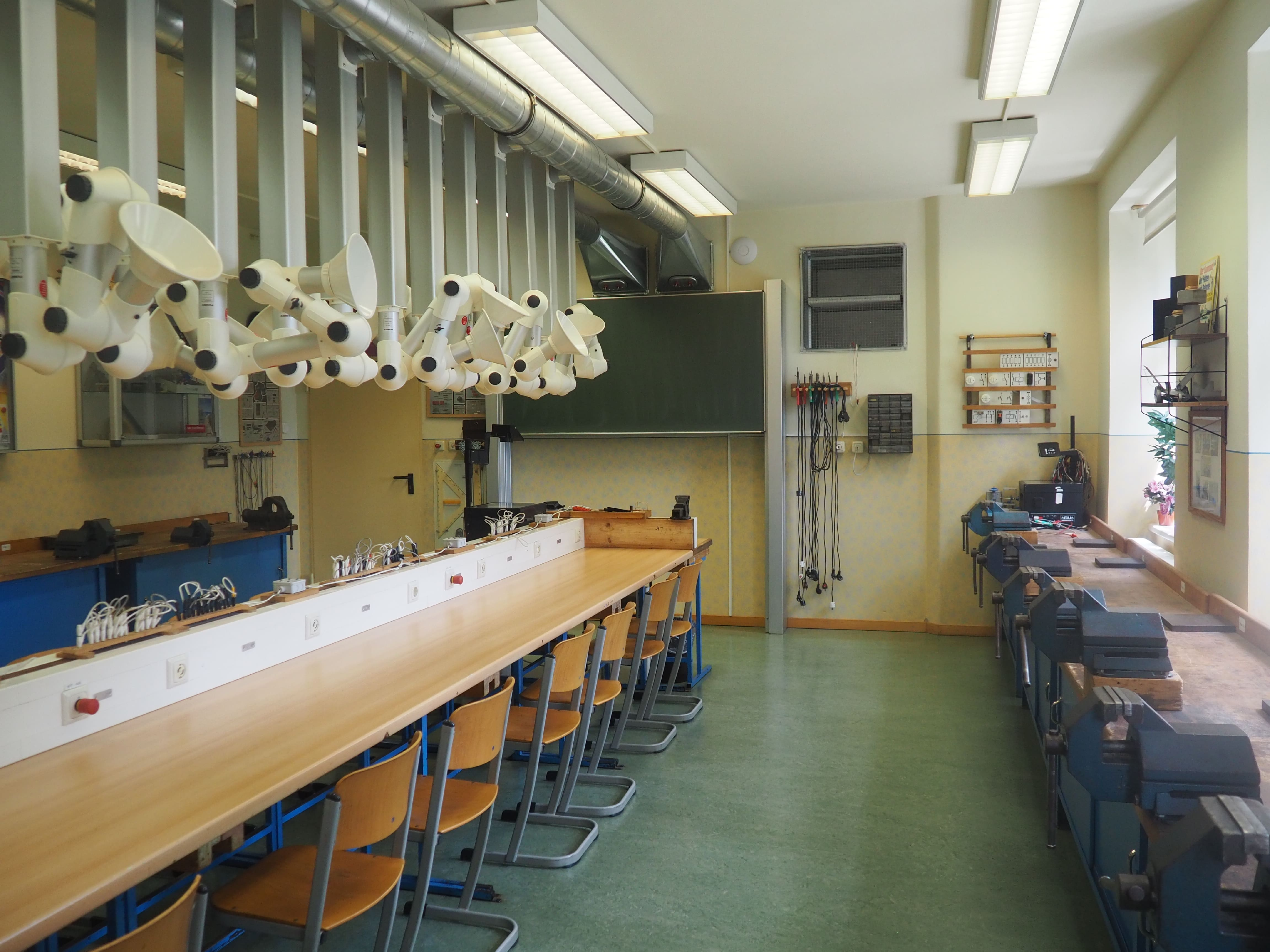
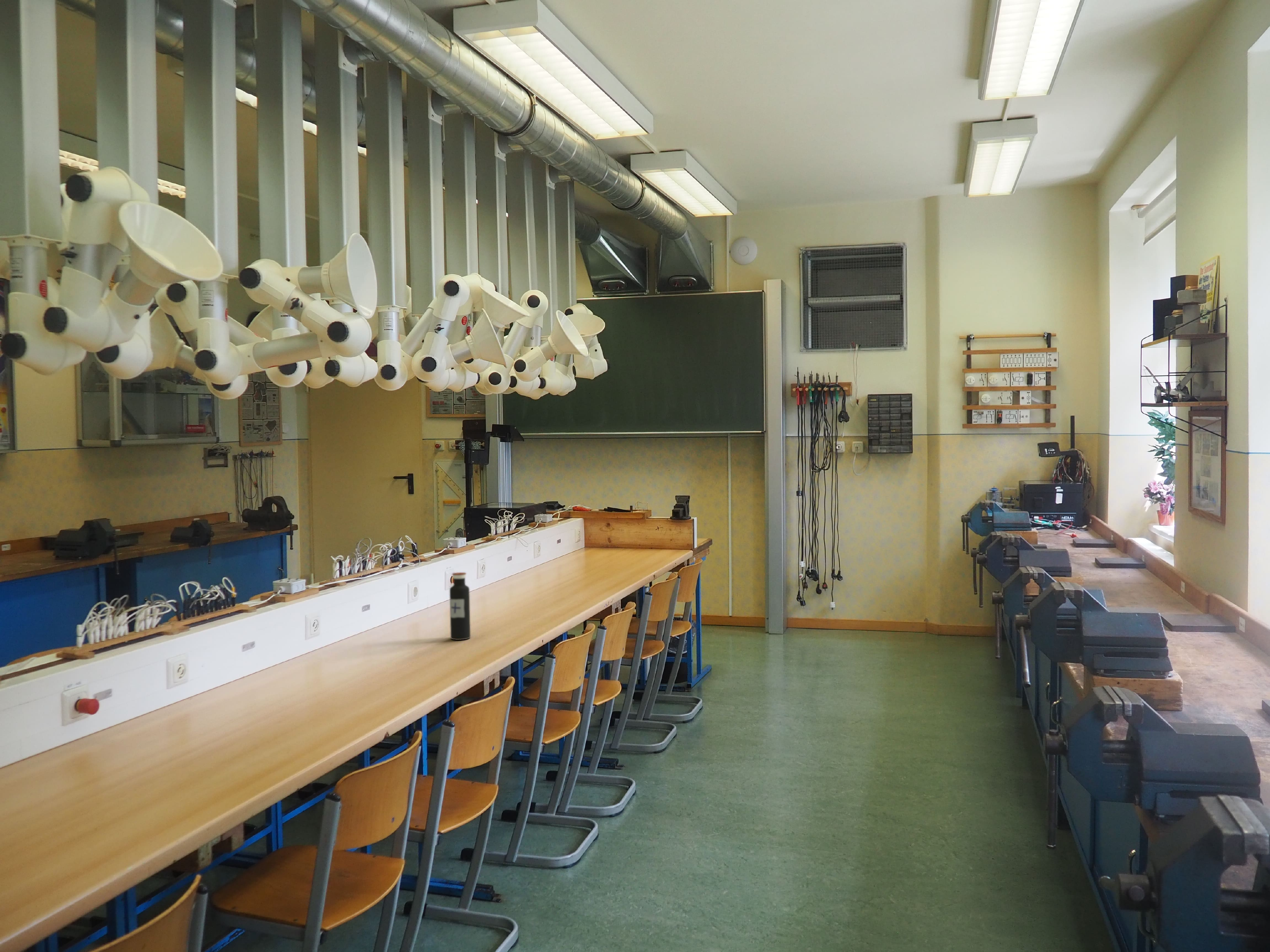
+ water bottle (460, 606)
